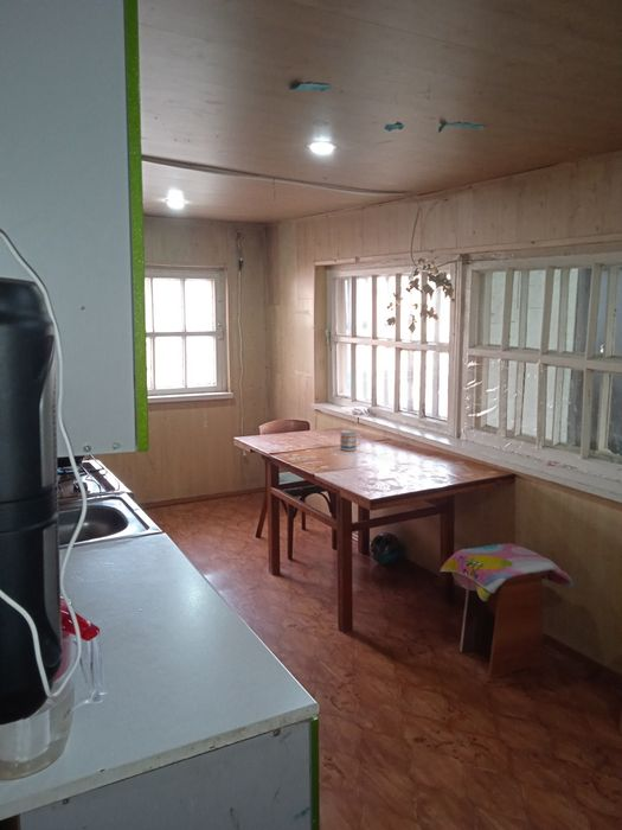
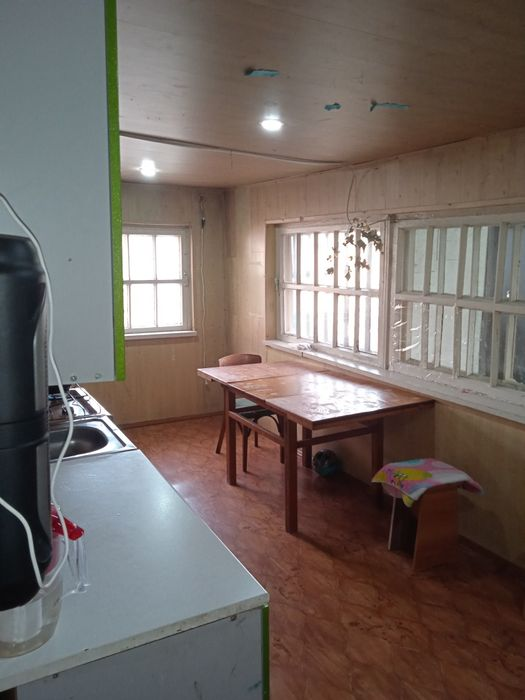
- mug (350, 440)
